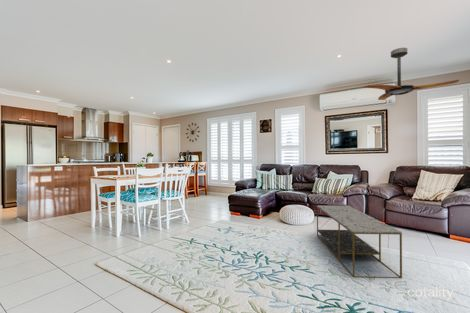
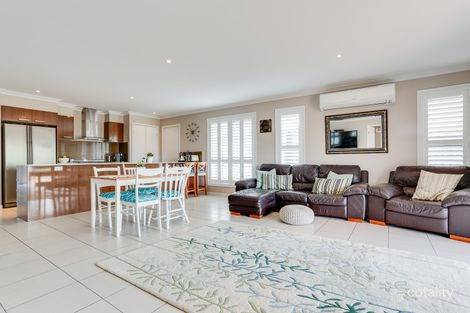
- coffee table (350, 234)
- ceiling fan (400, 71)
